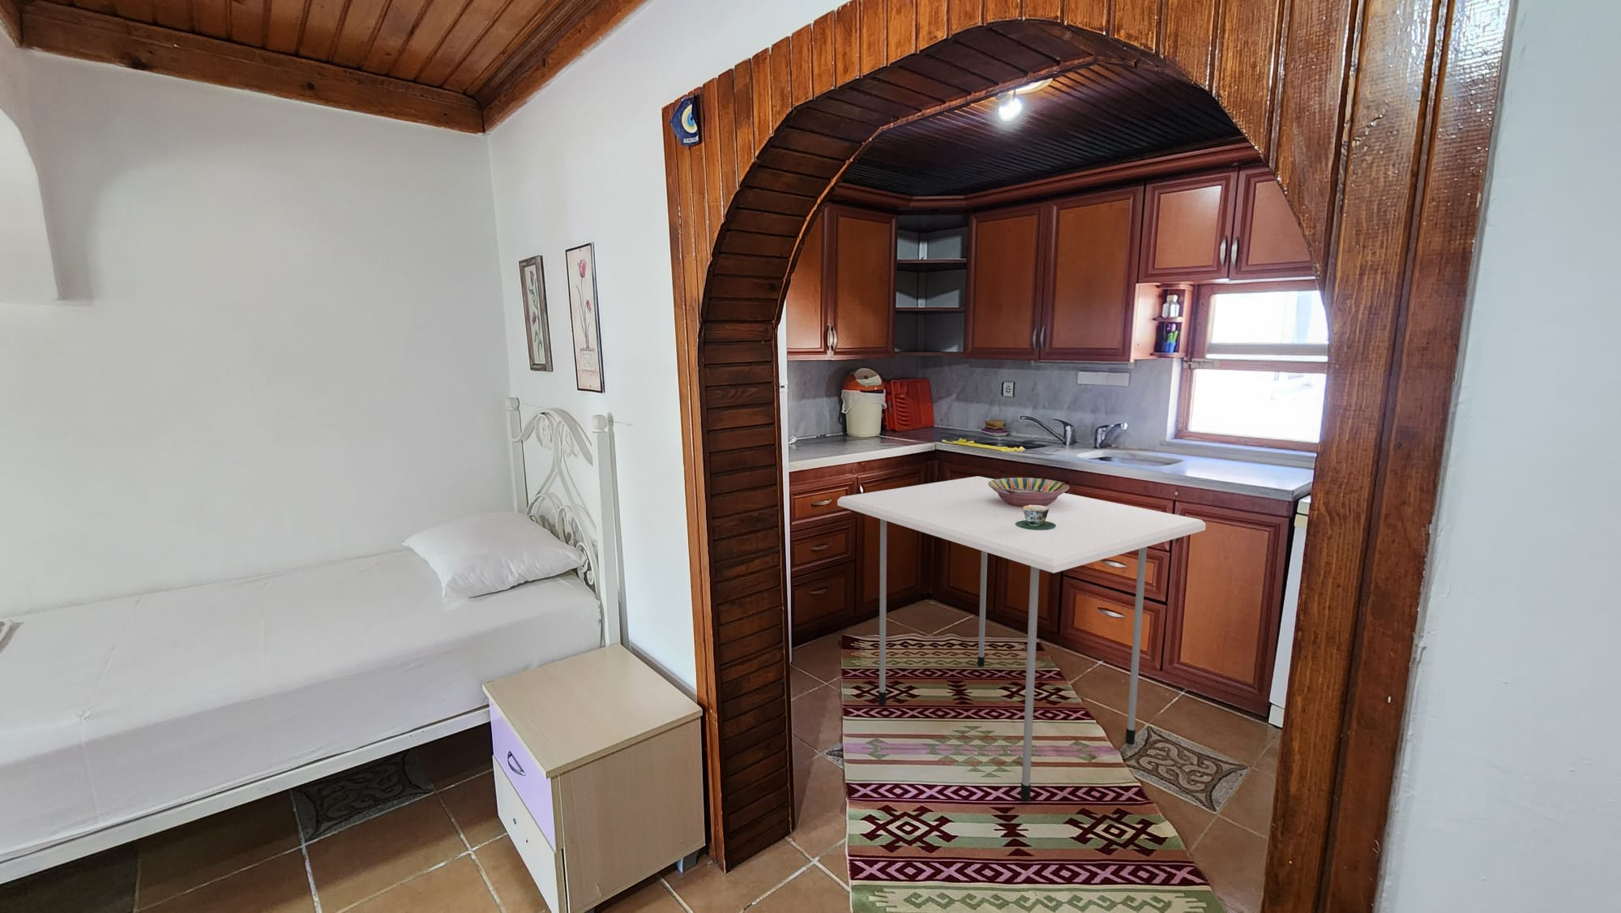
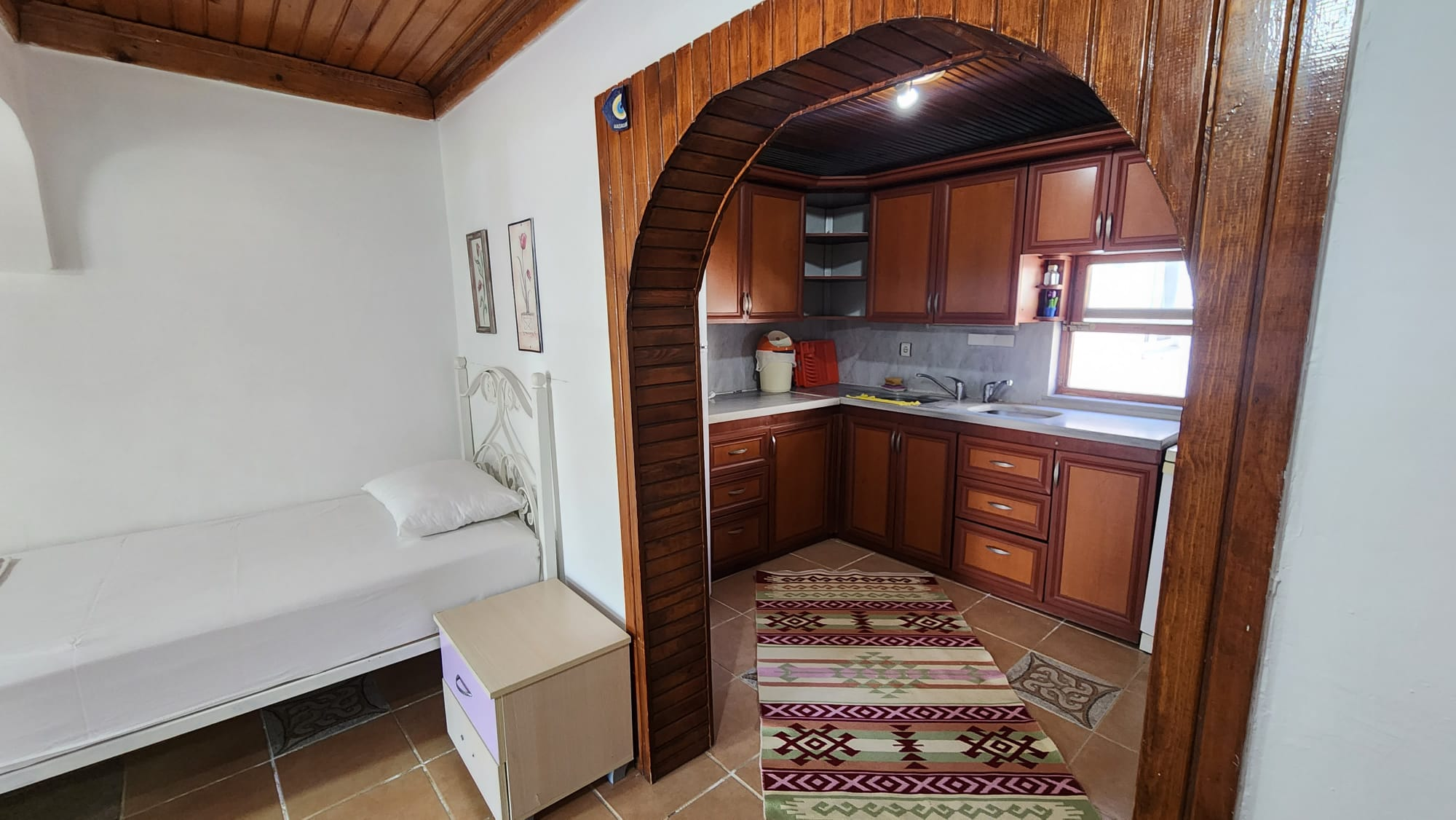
- teacup (1035, 514)
- serving bowl (1026, 493)
- dining table (985, 616)
